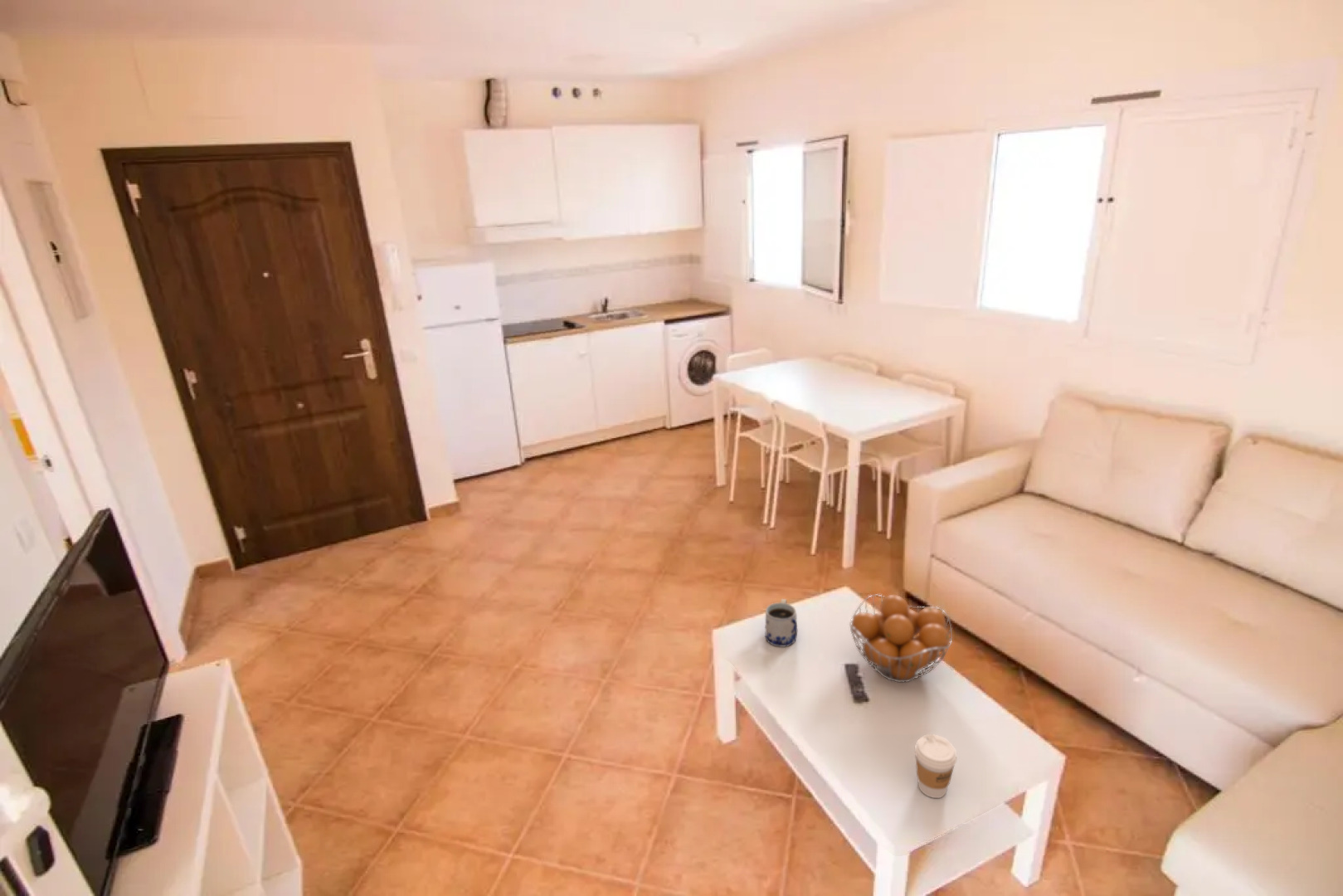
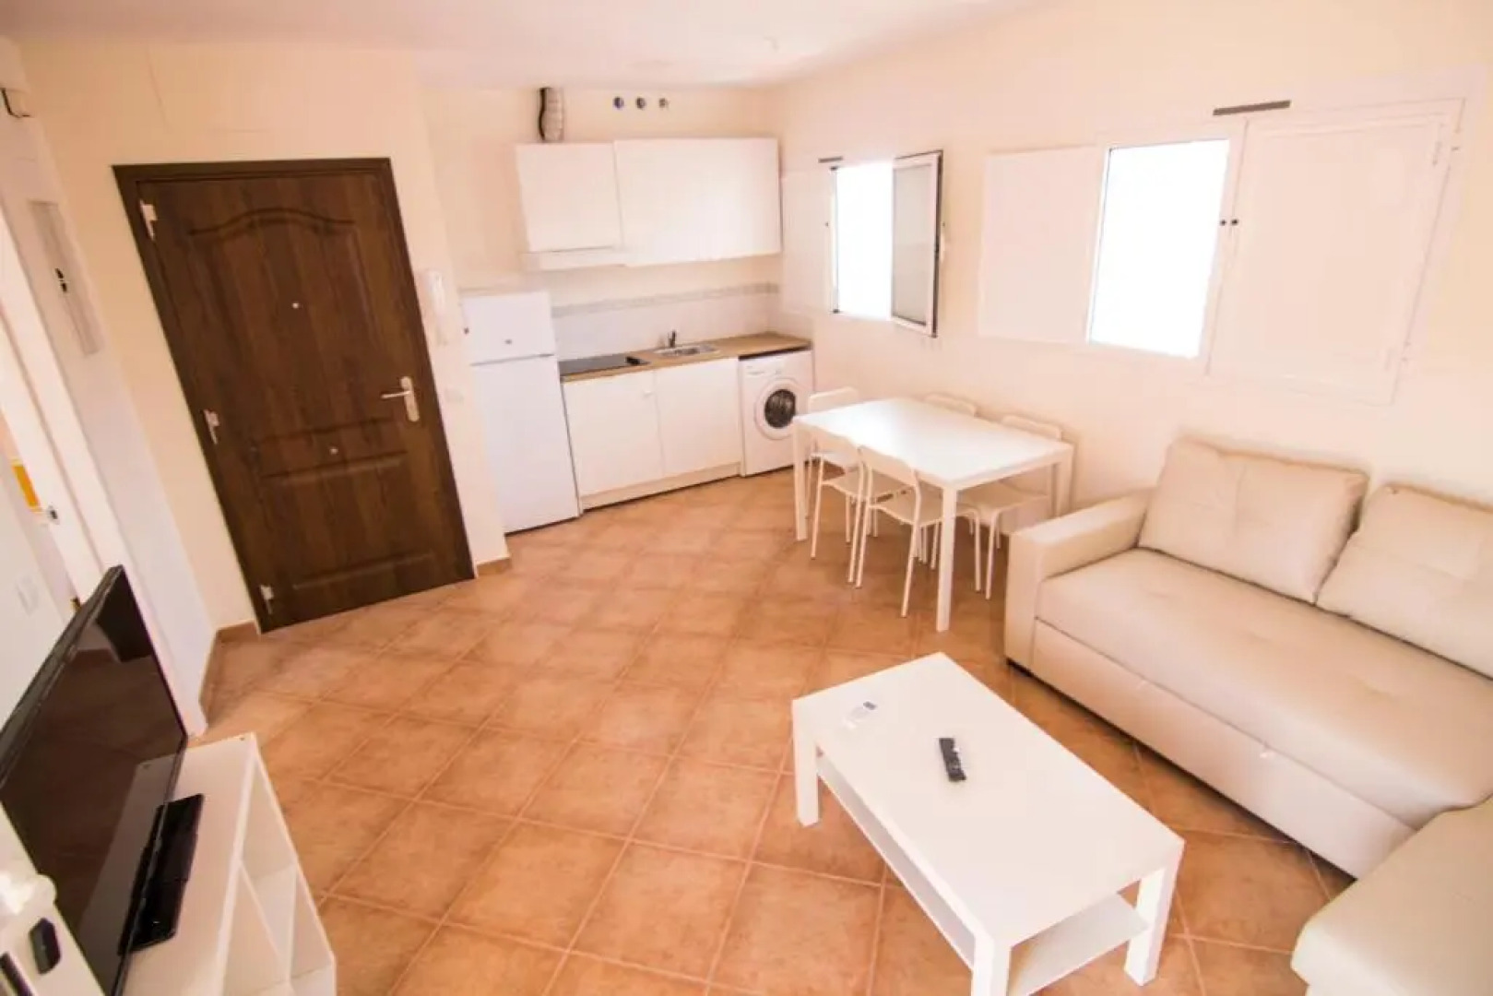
- fruit basket (899, 639)
- mug (781, 621)
- coffee cup (934, 767)
